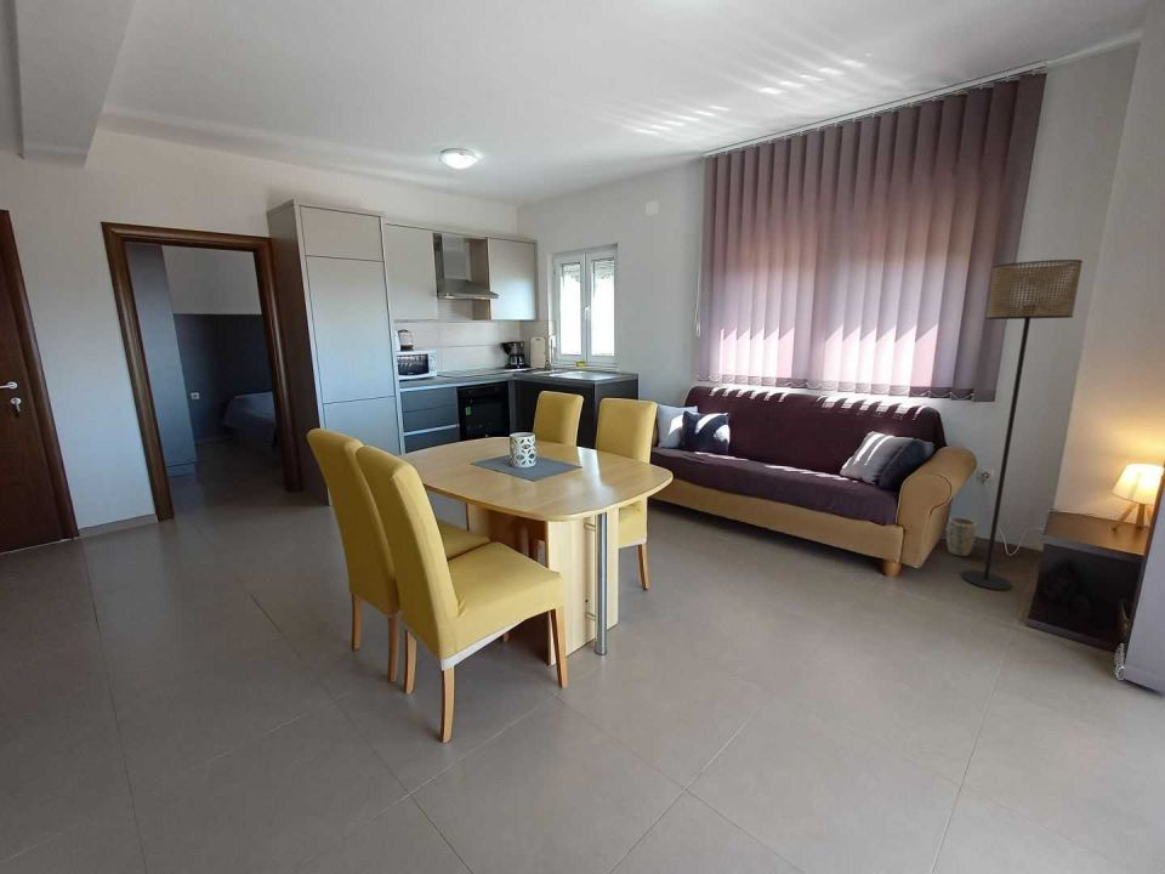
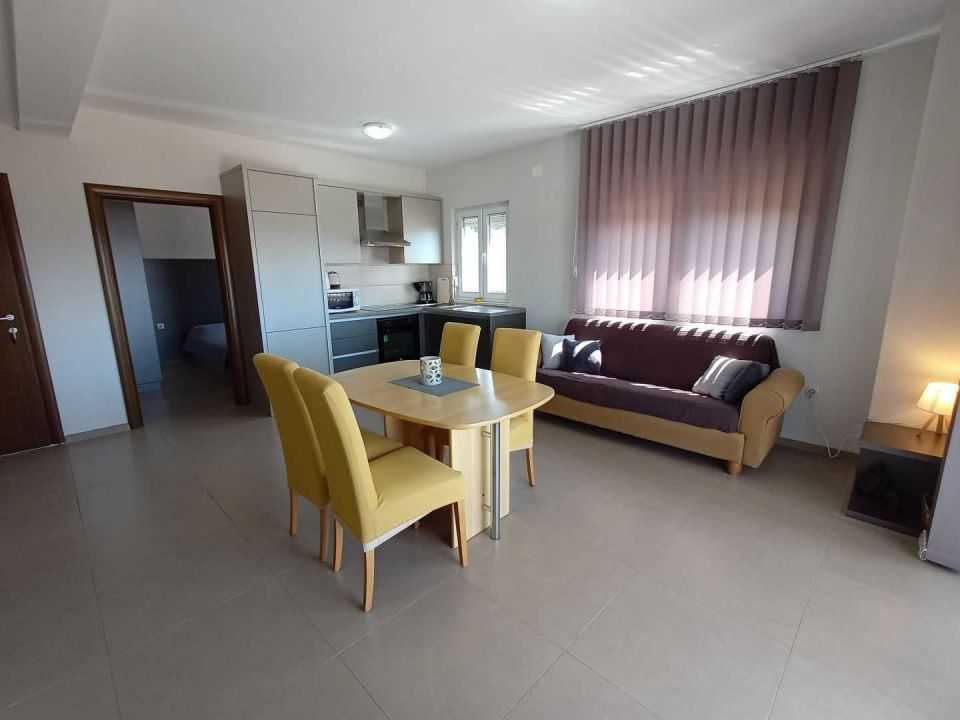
- plant pot (960, 537)
- floor lamp (1008, 432)
